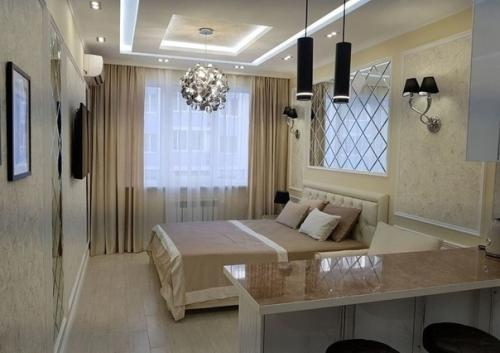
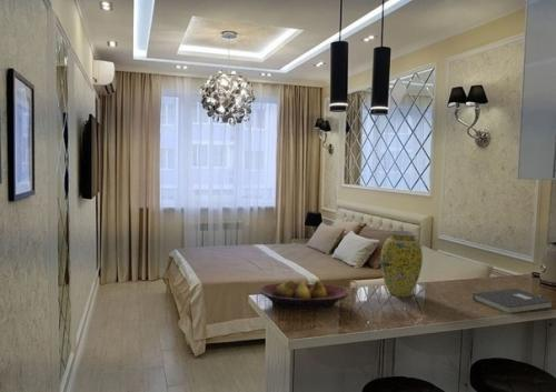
+ book (512, 300)
+ fruit bowl (304, 291)
+ vase (400, 263)
